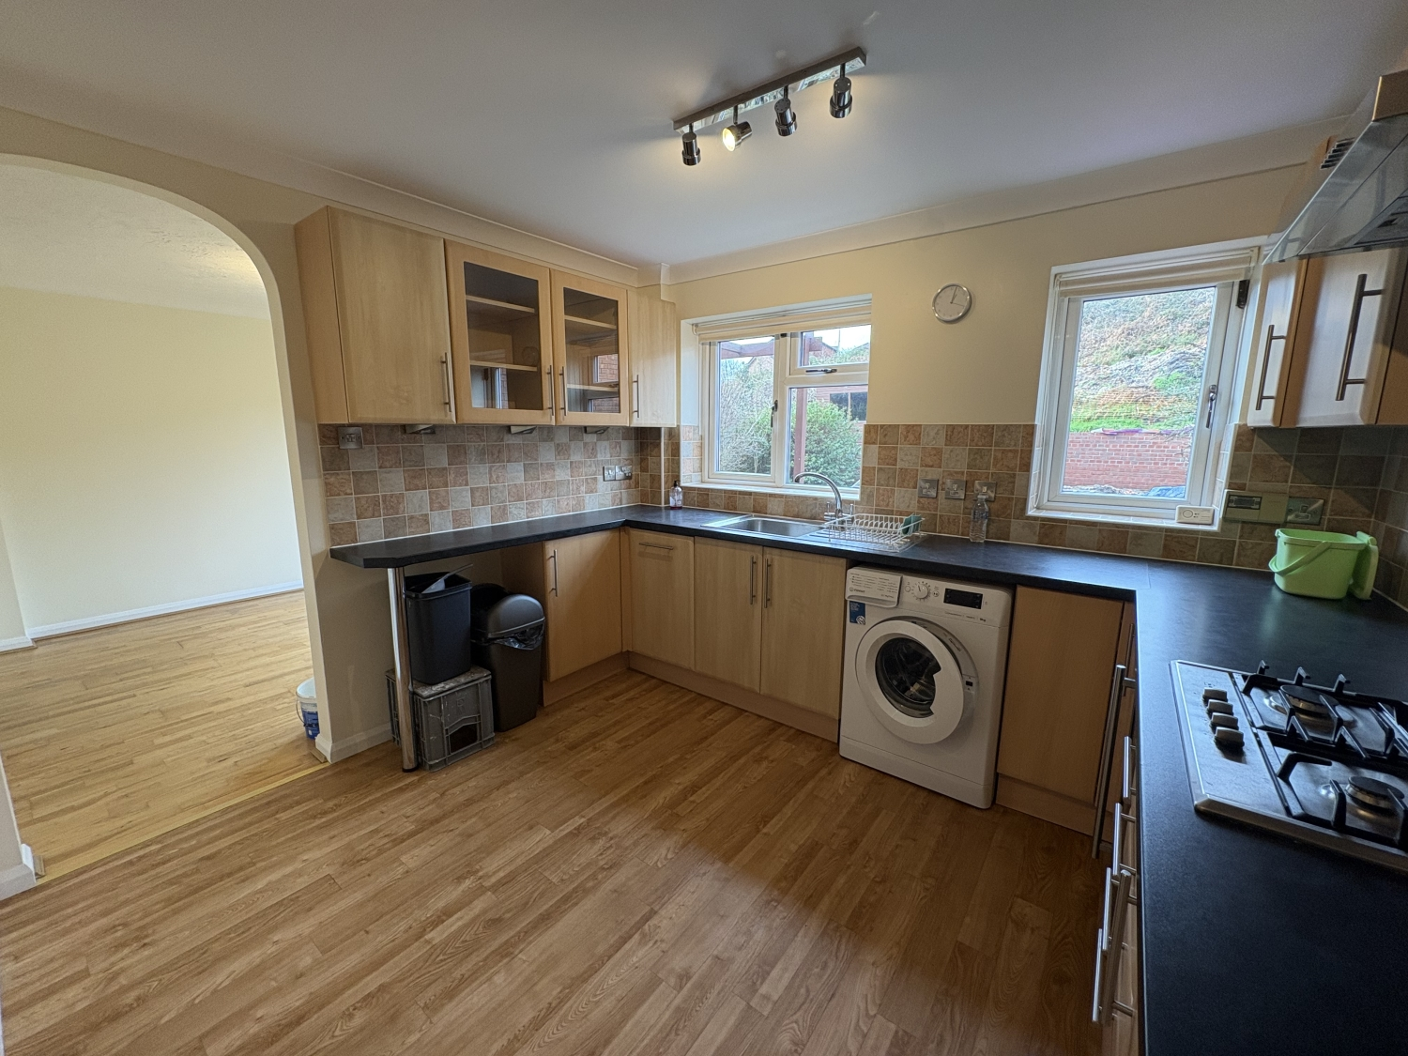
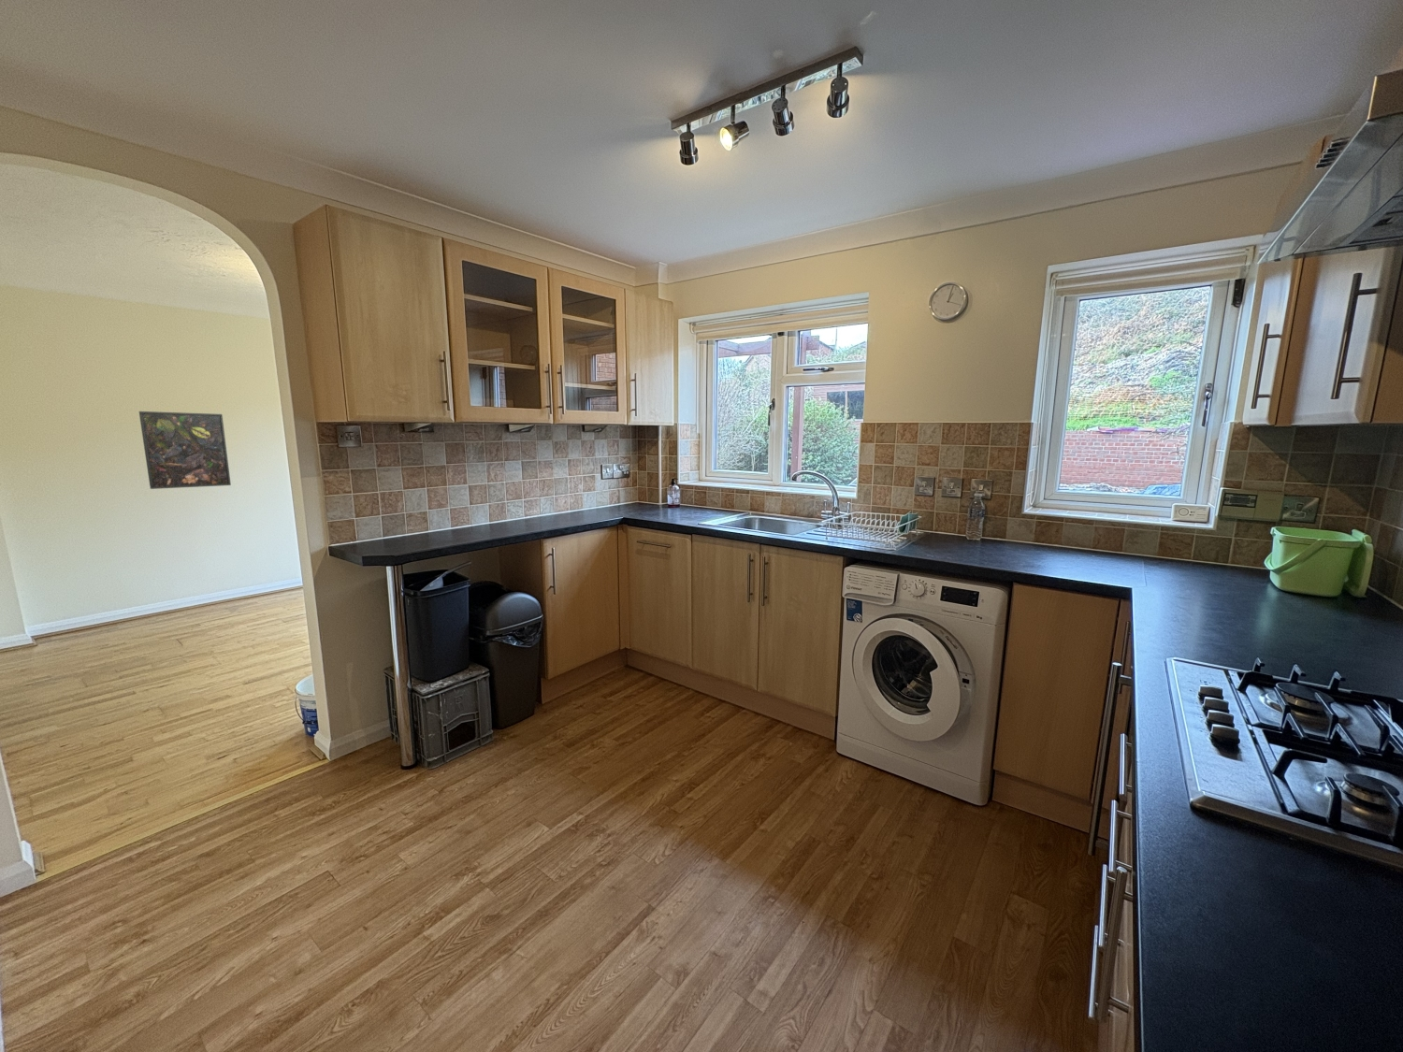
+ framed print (187, 450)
